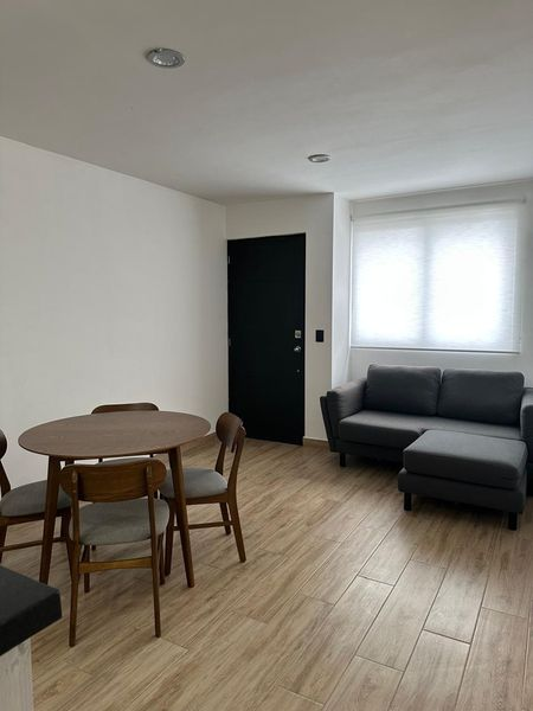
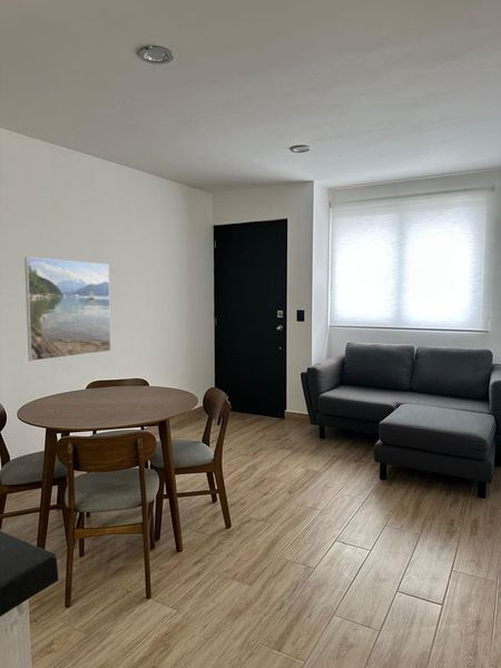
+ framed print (71, 308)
